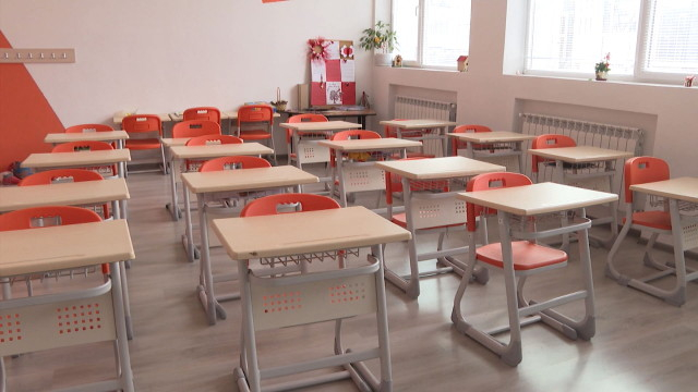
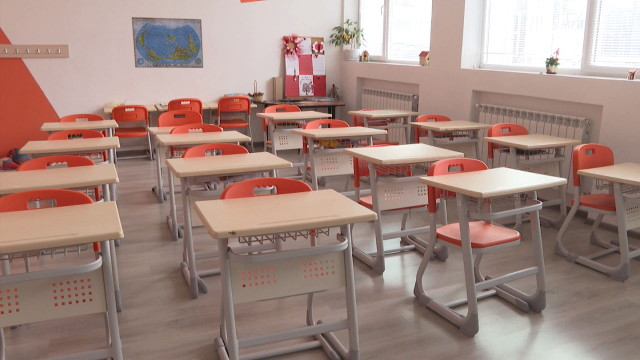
+ world map (168, 43)
